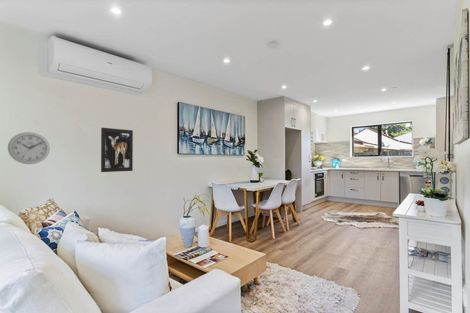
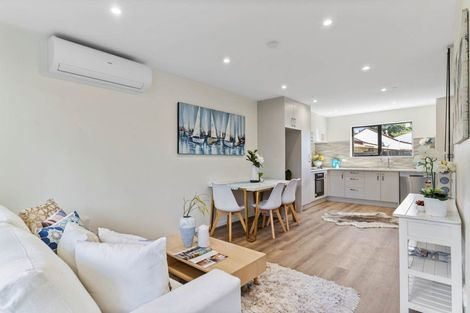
- wall art (117, 150)
- wall clock (29, 148)
